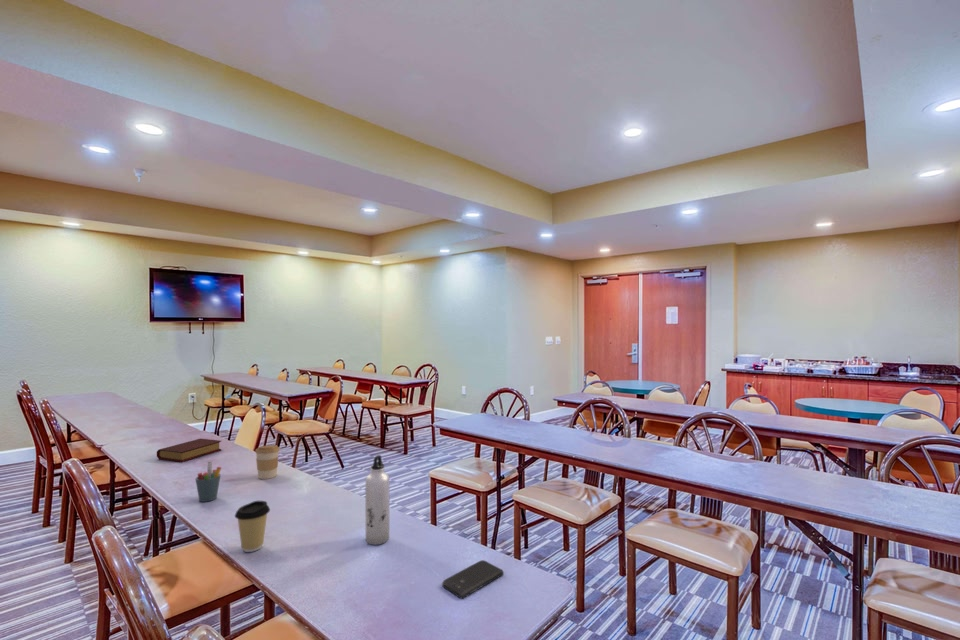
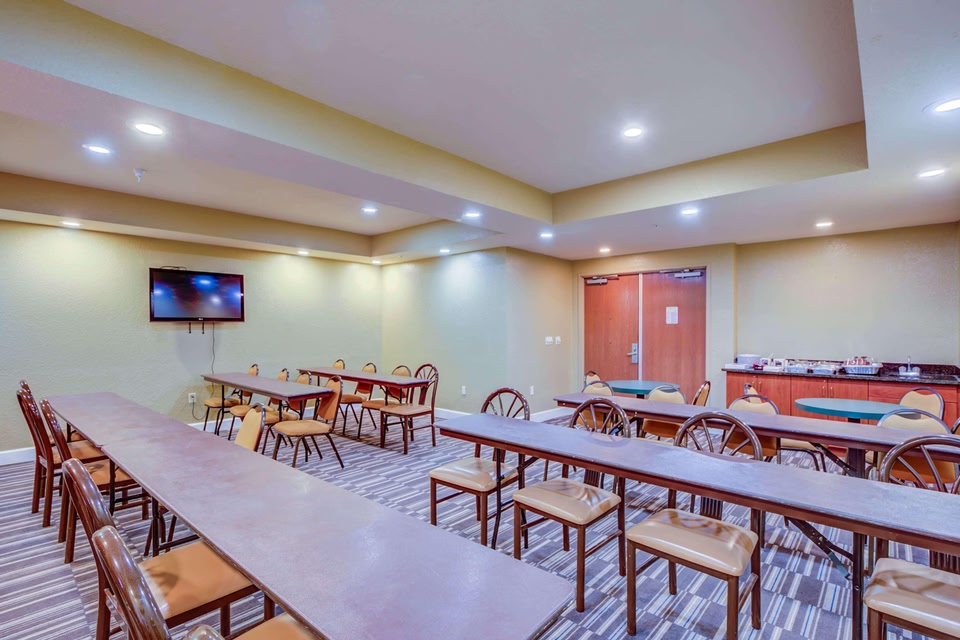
- water bottle (377, 497)
- pen holder (208, 481)
- book (190, 449)
- coffee cup (252, 526)
- coffee cup (267, 460)
- smartphone (473, 577)
